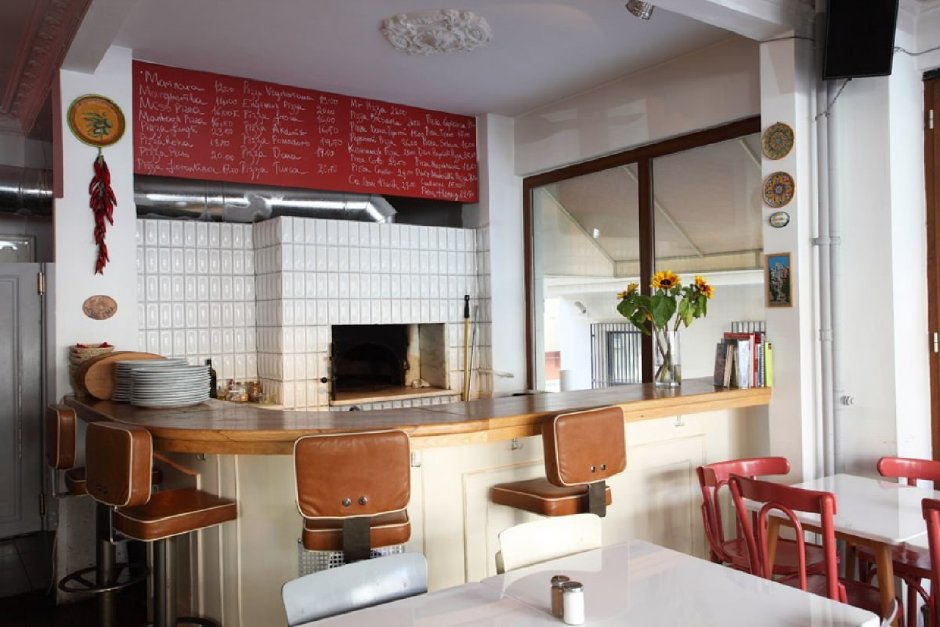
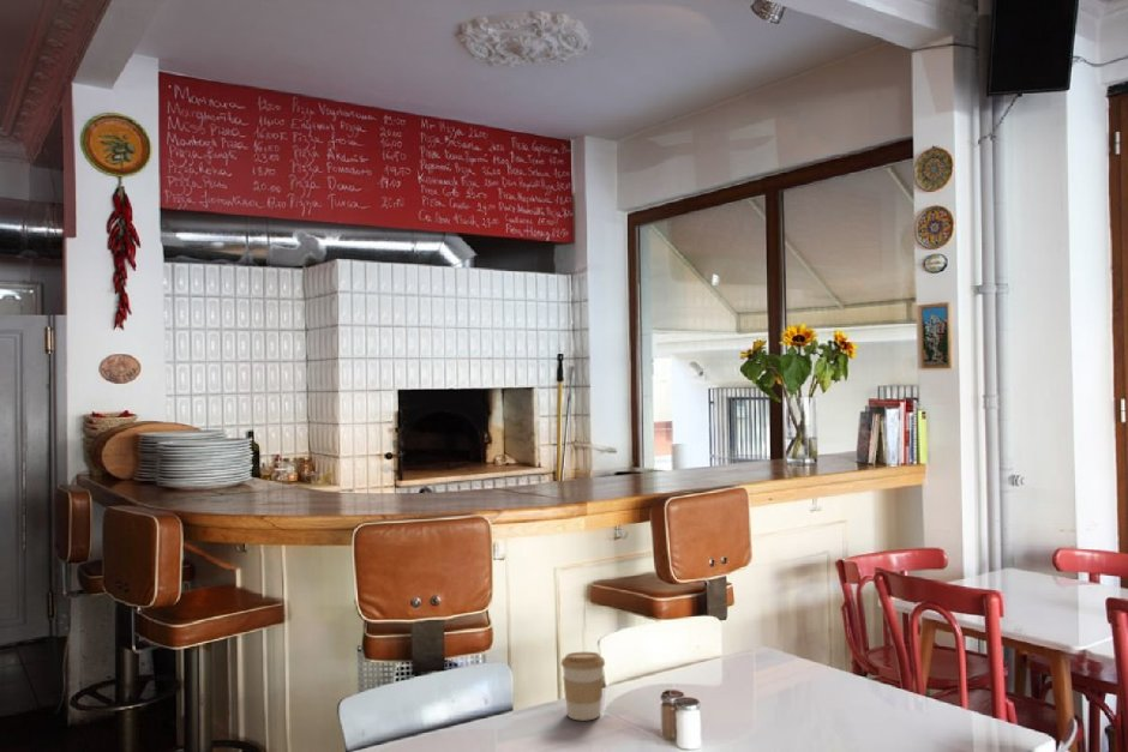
+ coffee cup (583, 682)
